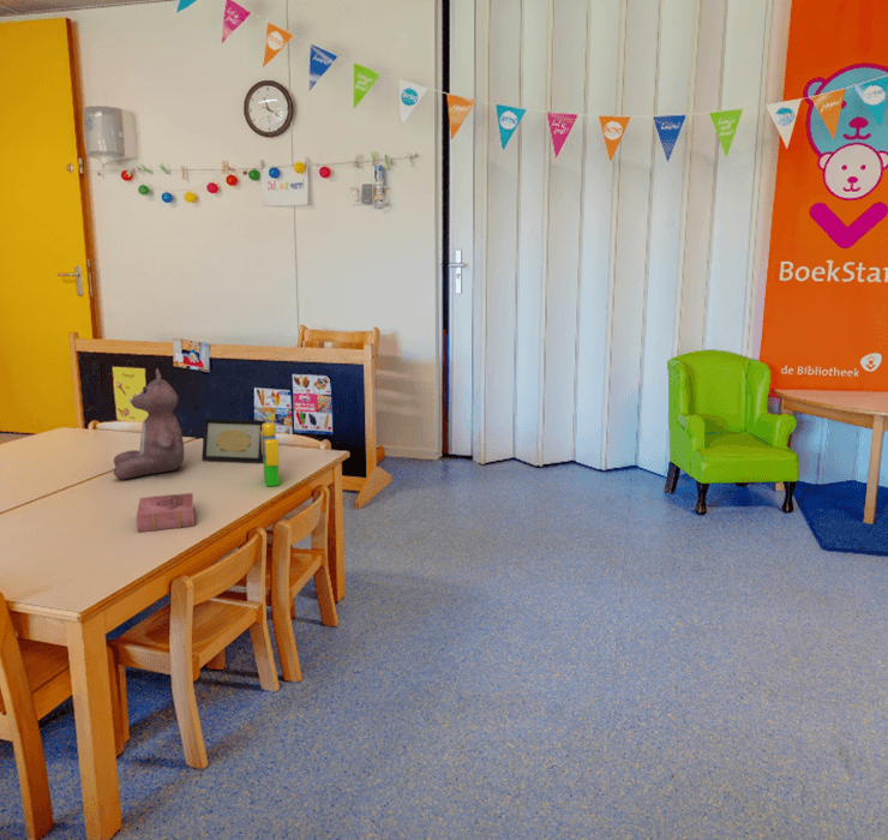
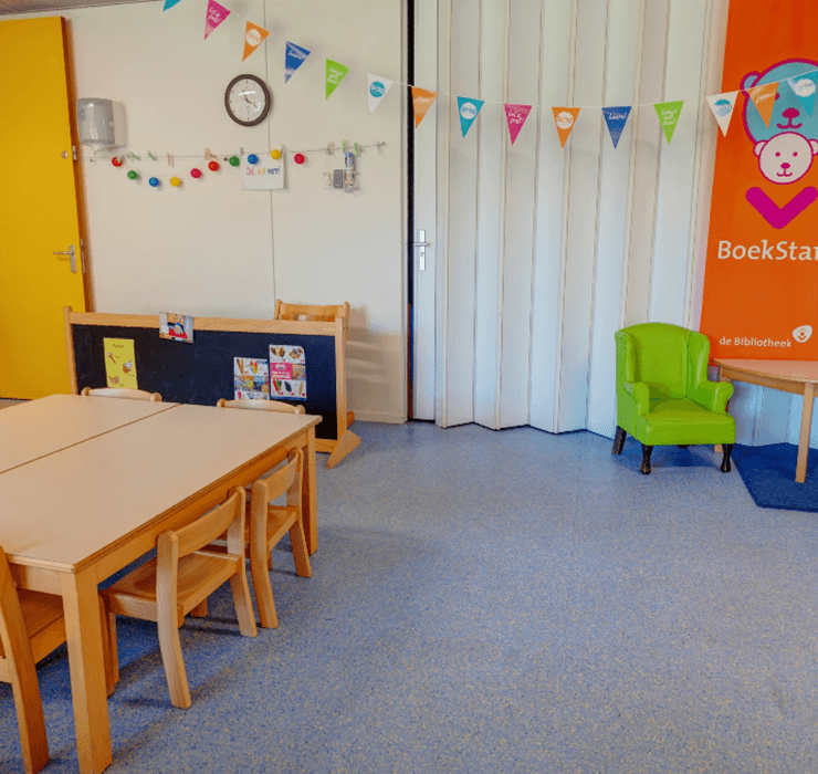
- picture frame (235, 439)
- toy block figure (270, 452)
- book (166, 511)
- stuffed animal (145, 421)
